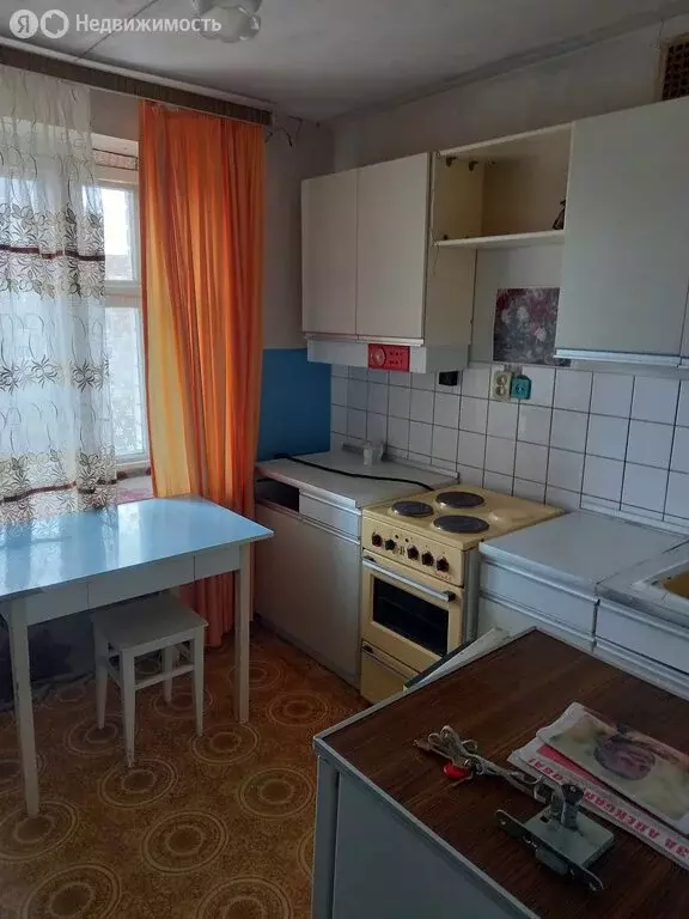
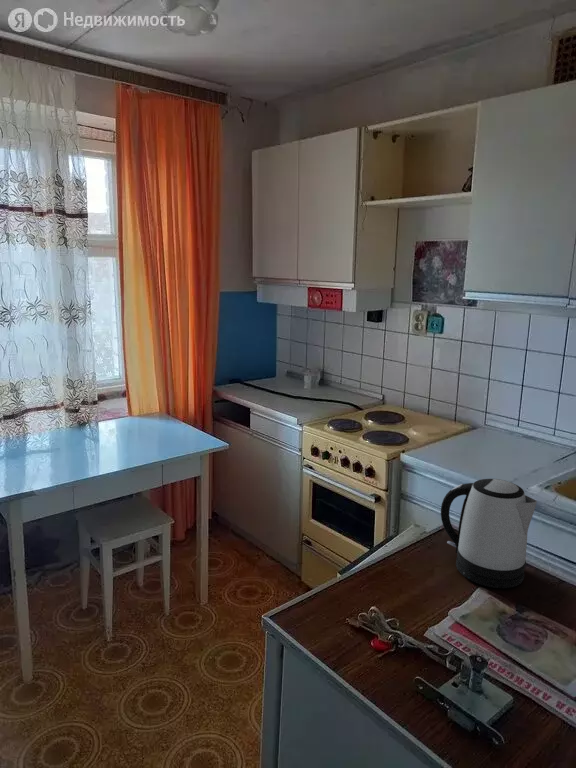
+ kettle (484, 525)
